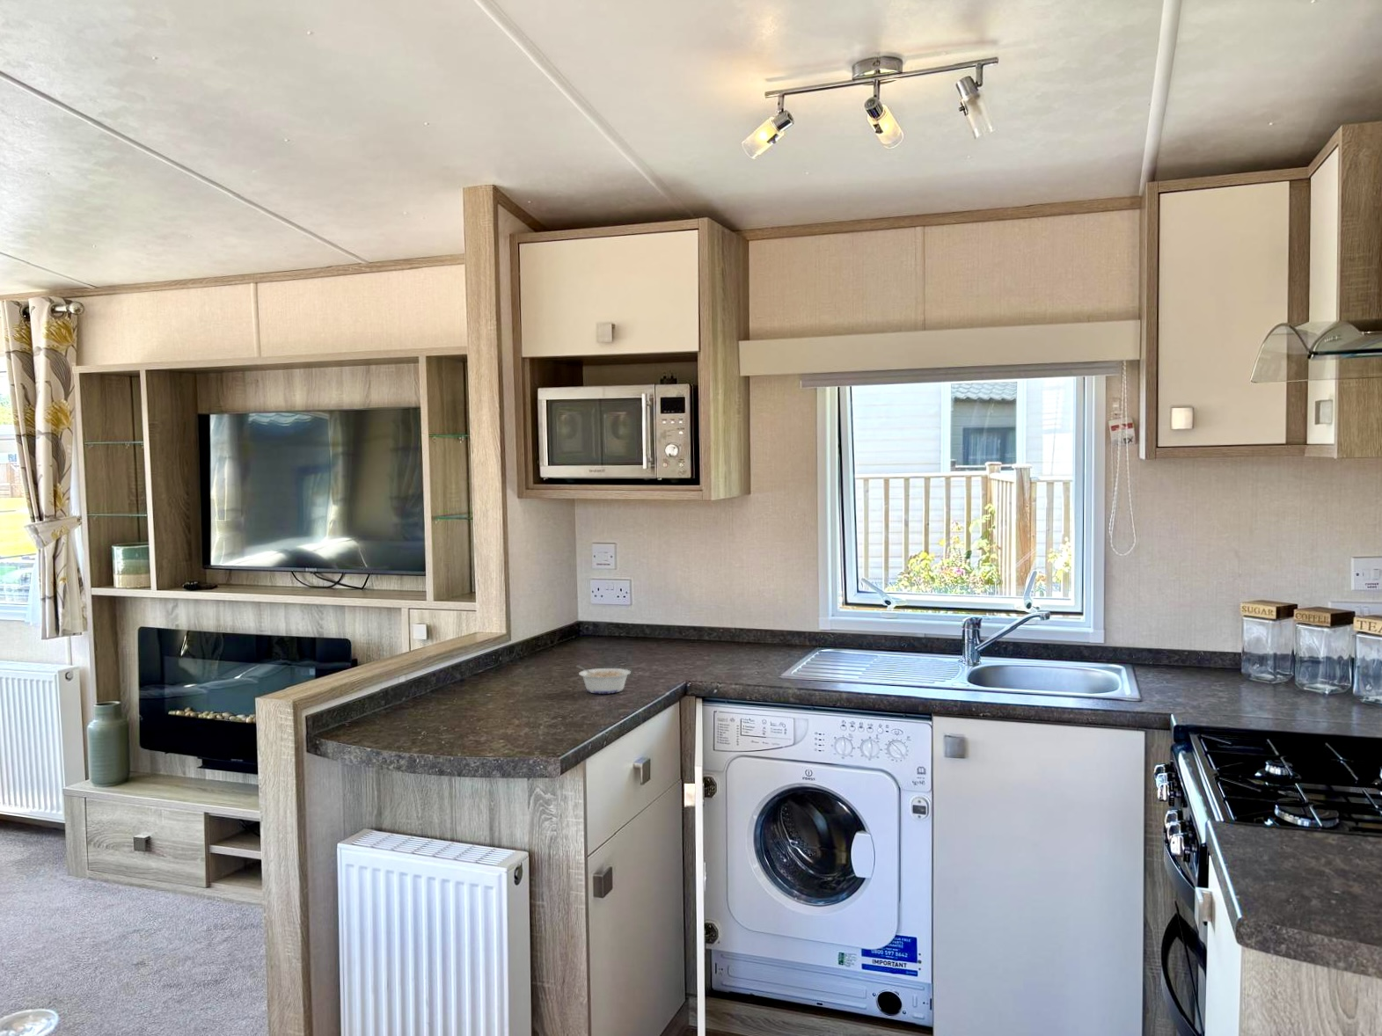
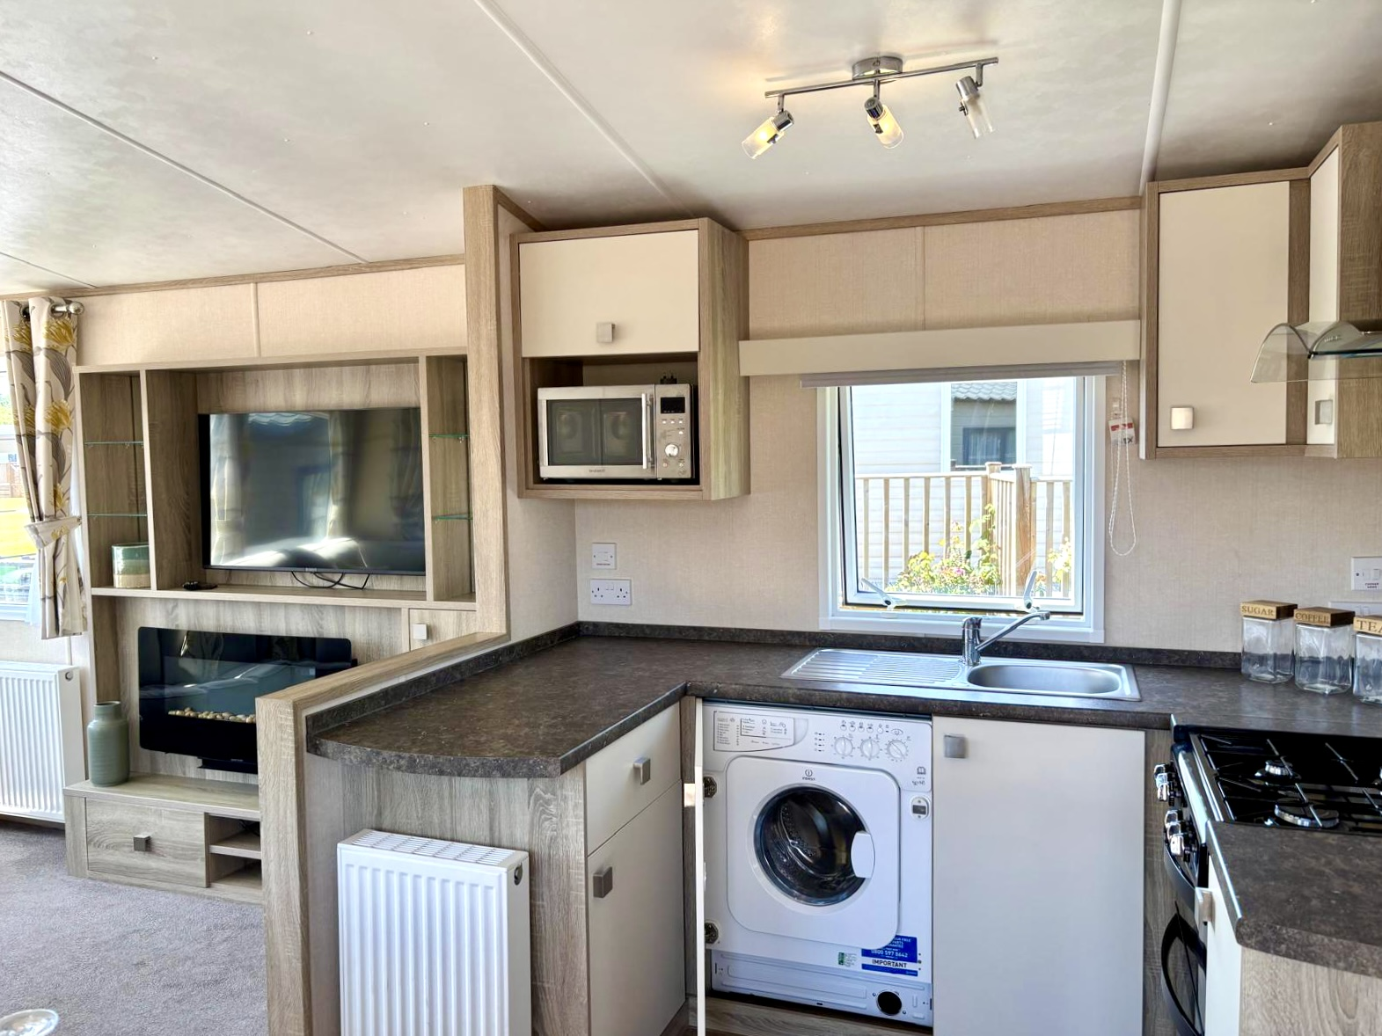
- legume (603, 679)
